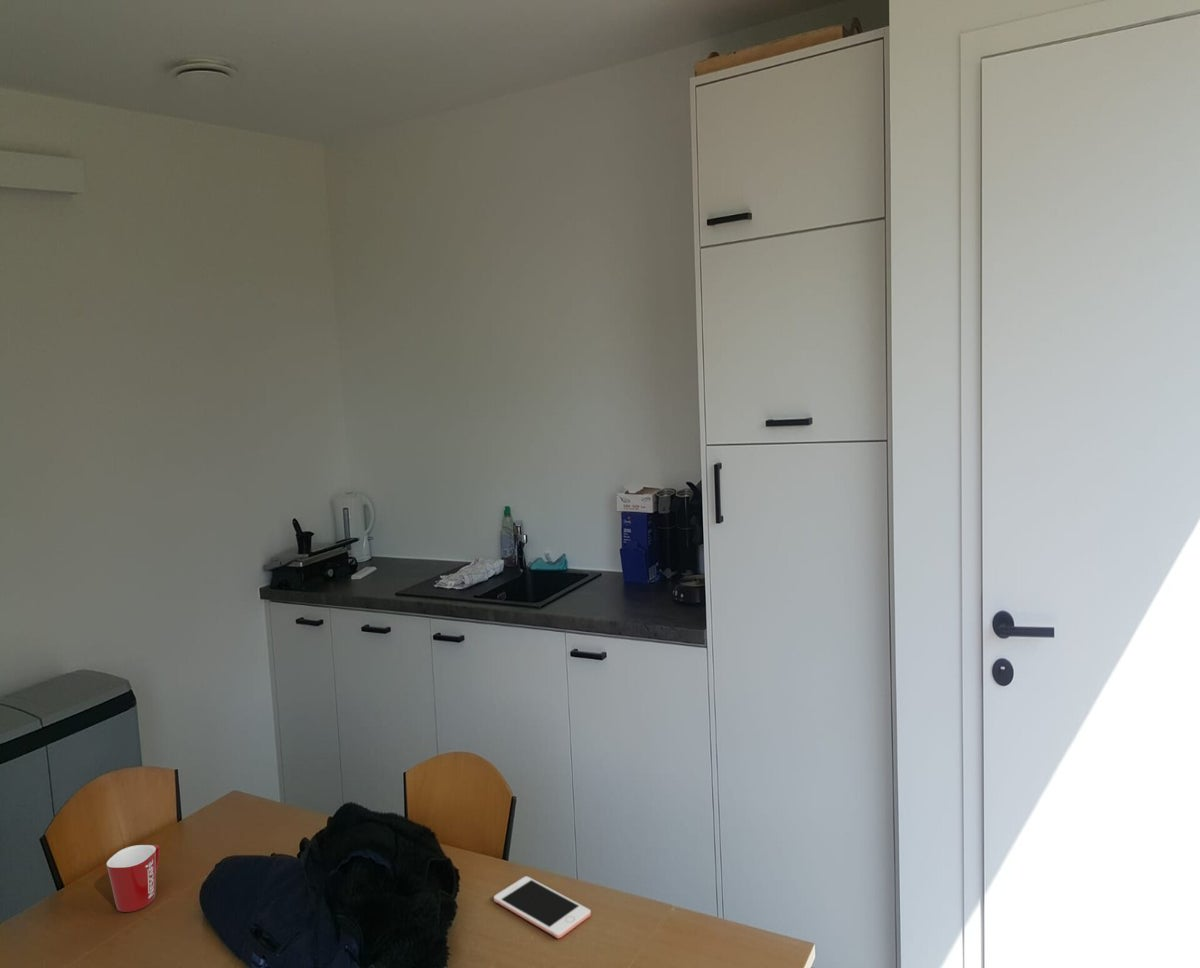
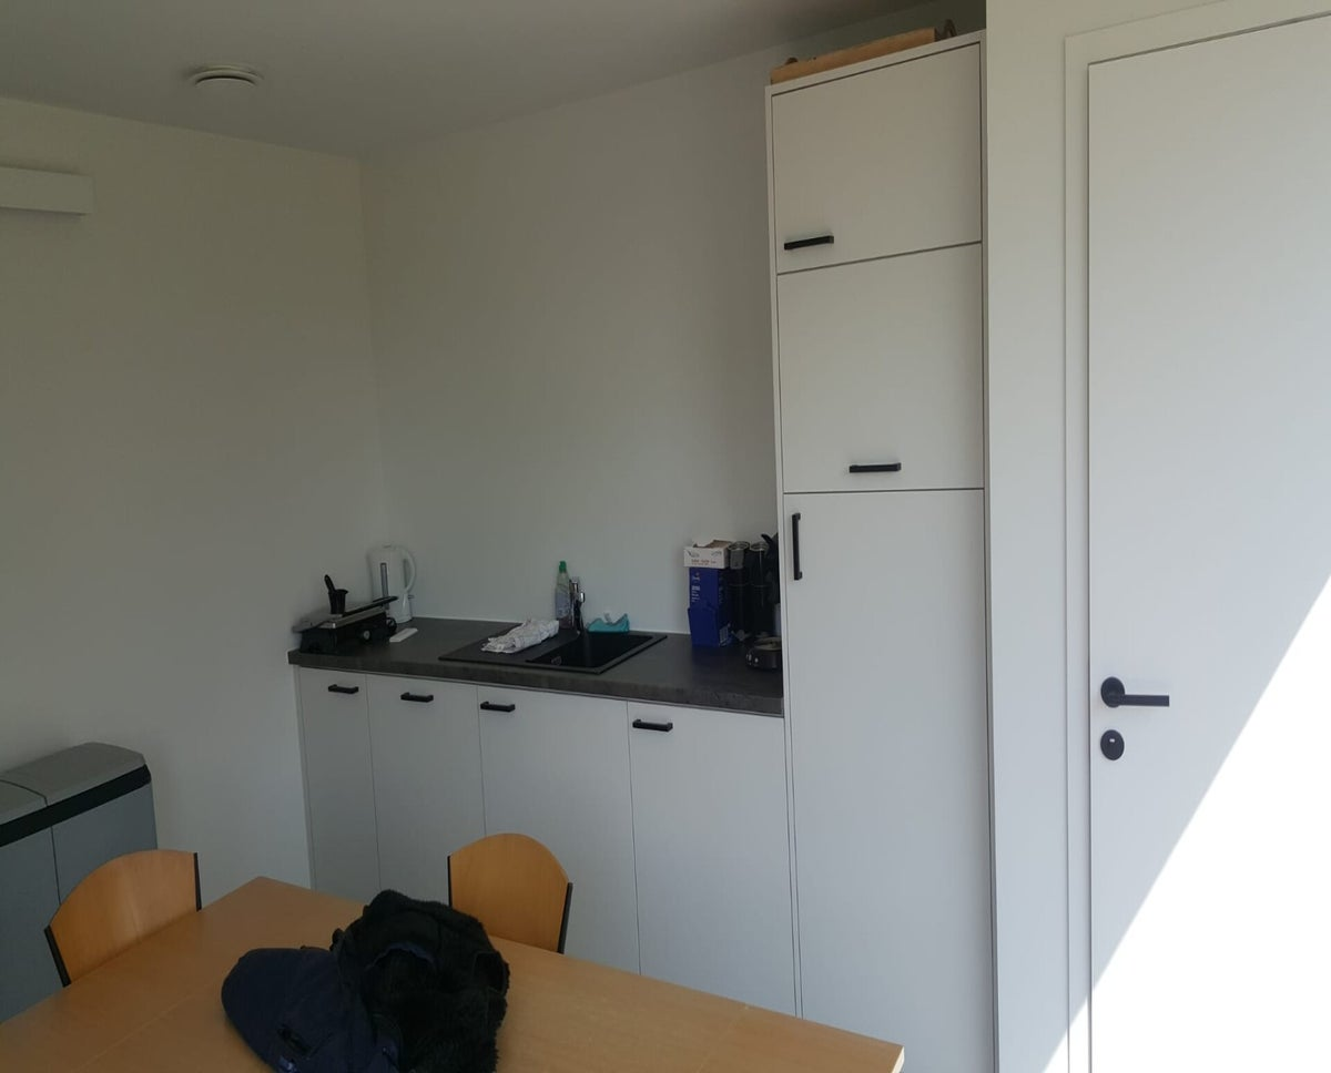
- mug (140, 873)
- cell phone (541, 905)
